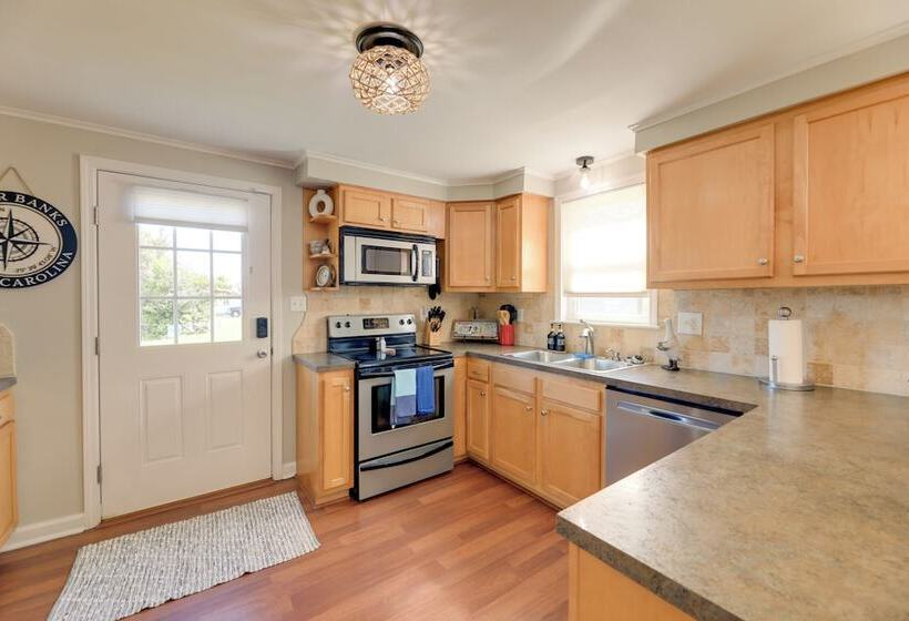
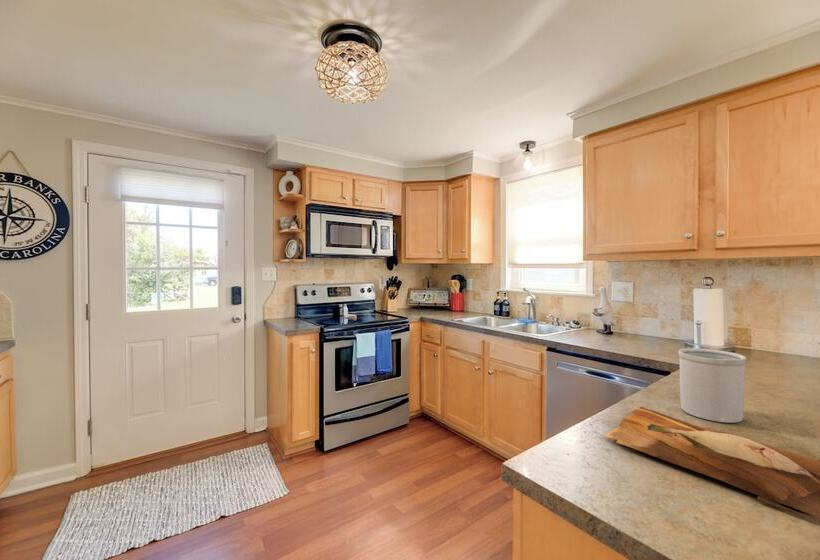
+ cutting board (721, 445)
+ utensil holder (710, 383)
